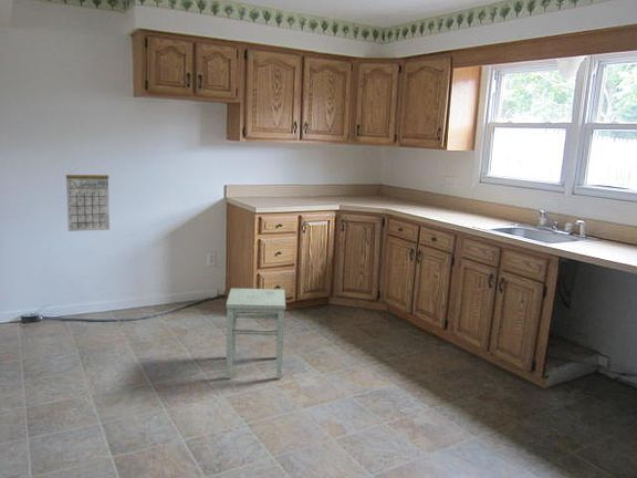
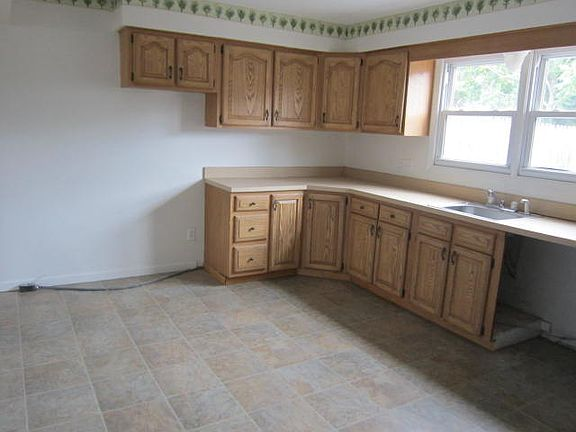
- calendar (87, 196)
- stool (255, 332)
